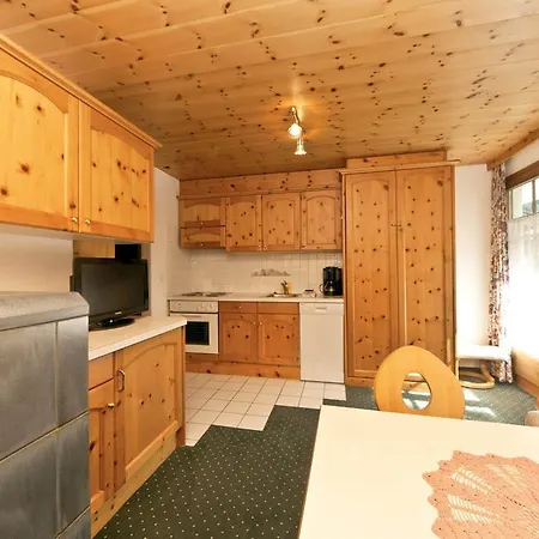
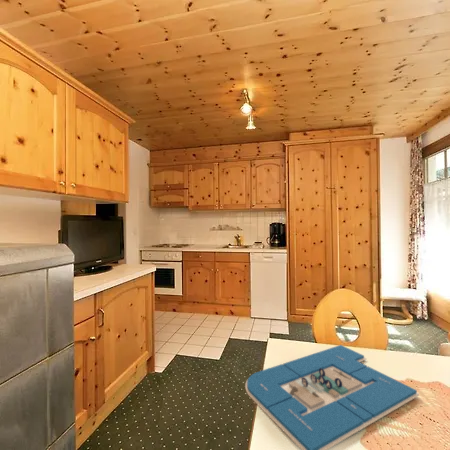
+ board game (330, 379)
